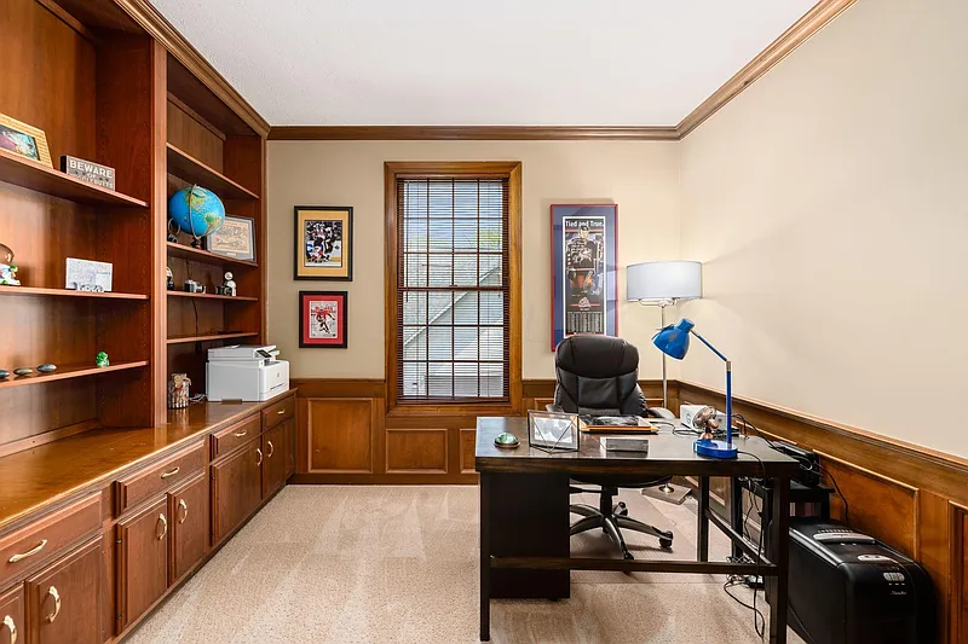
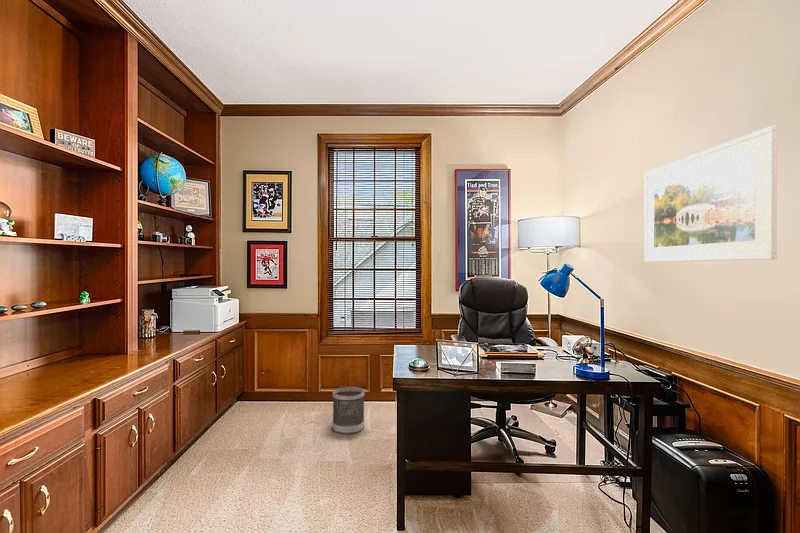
+ wastebasket (348, 409)
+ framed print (697, 207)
